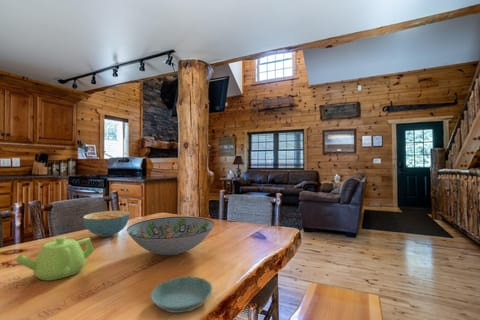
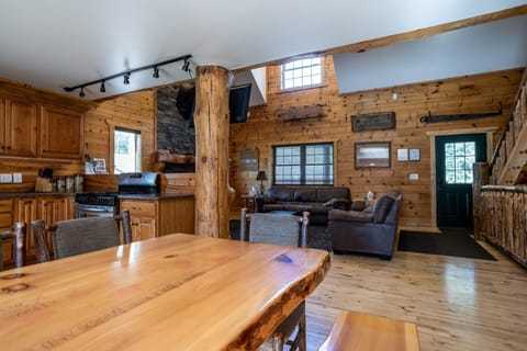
- decorative bowl (172, 238)
- teapot (57, 255)
- saucer (182, 295)
- cereal bowl (107, 224)
